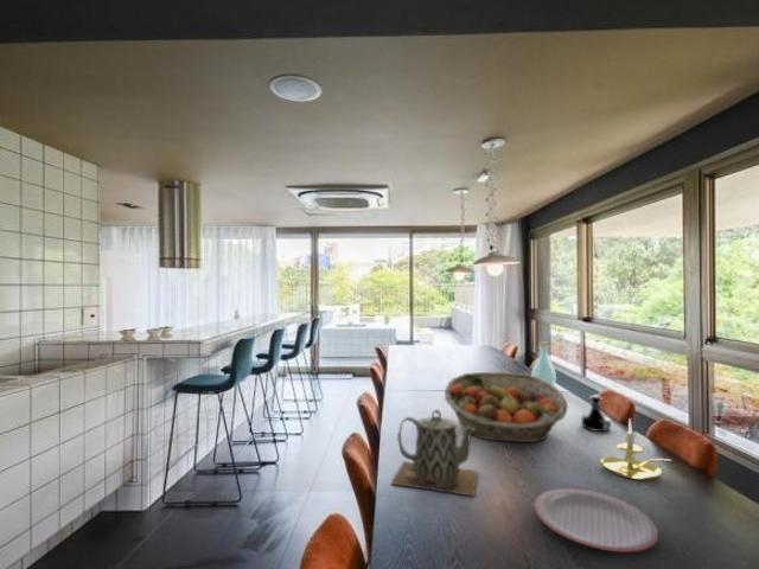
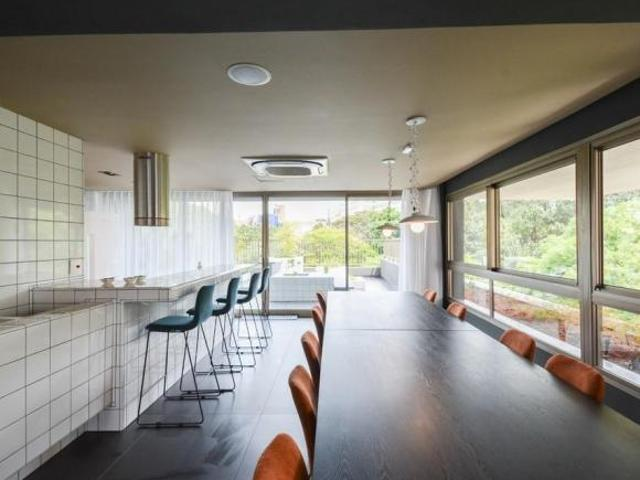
- fruit basket (503, 404)
- tequila bottle (595, 411)
- bottle (543, 365)
- candle holder (634, 446)
- plate (592, 519)
- teapot (435, 442)
